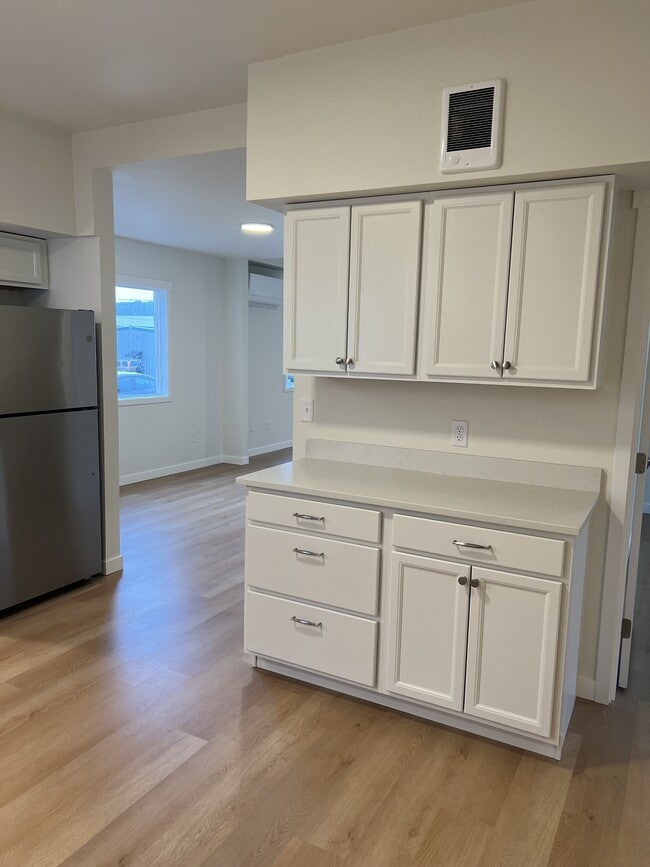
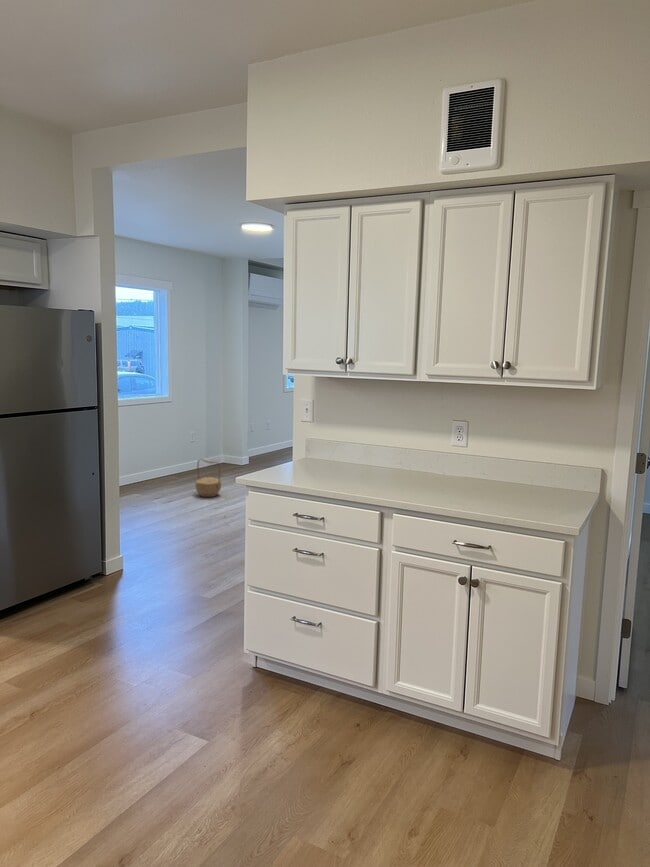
+ basket (208, 477)
